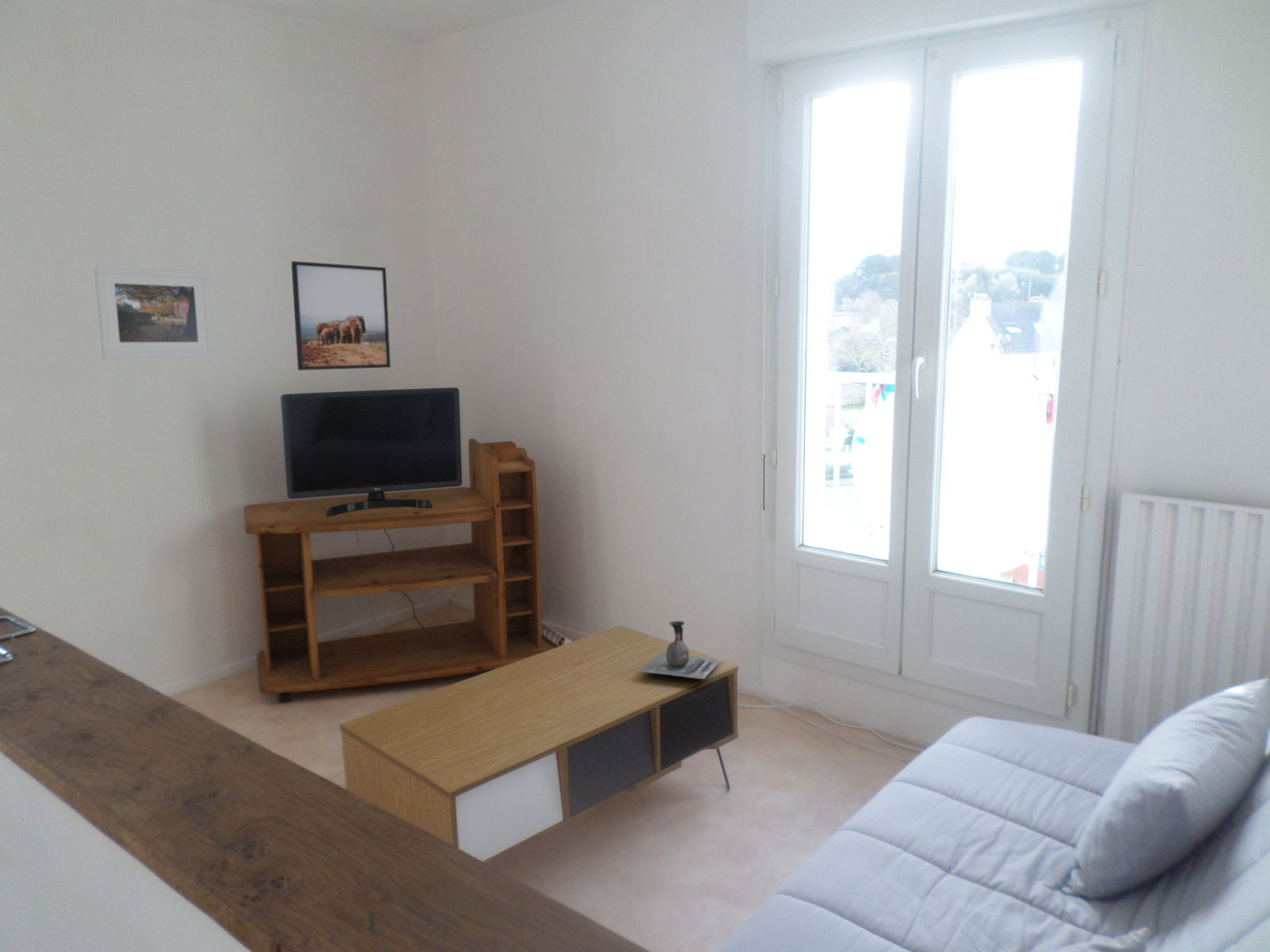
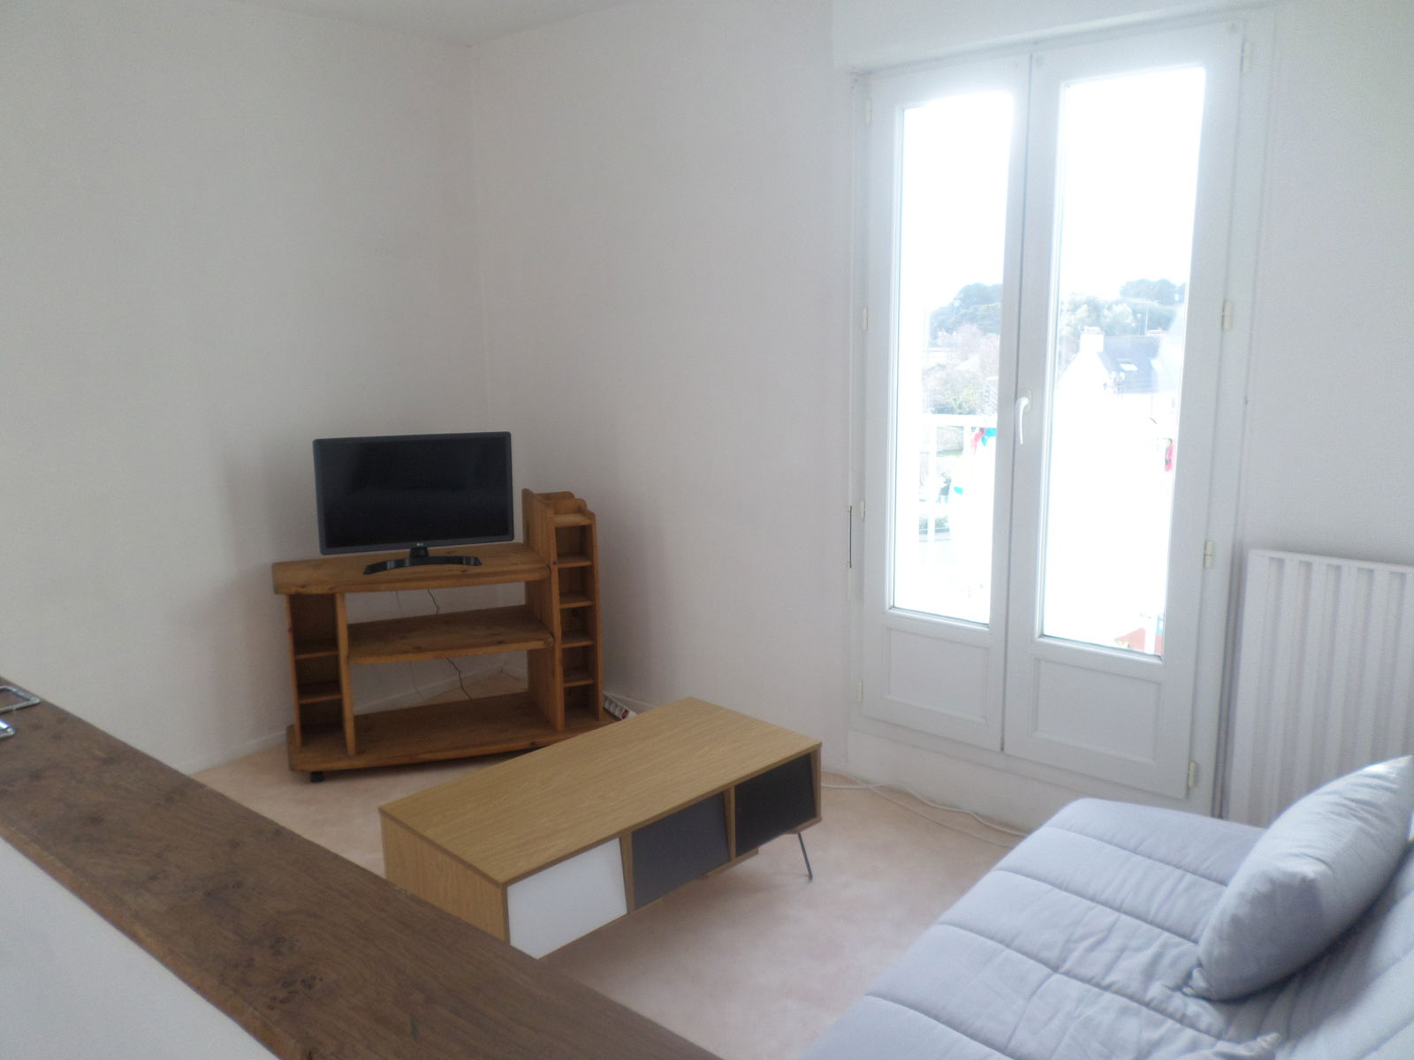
- decorative vase (681, 646)
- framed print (156, 313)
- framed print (343, 317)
